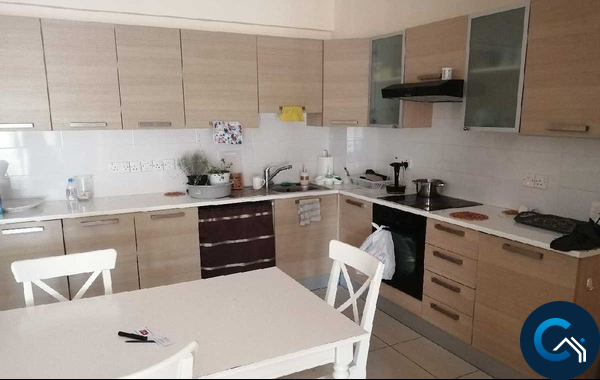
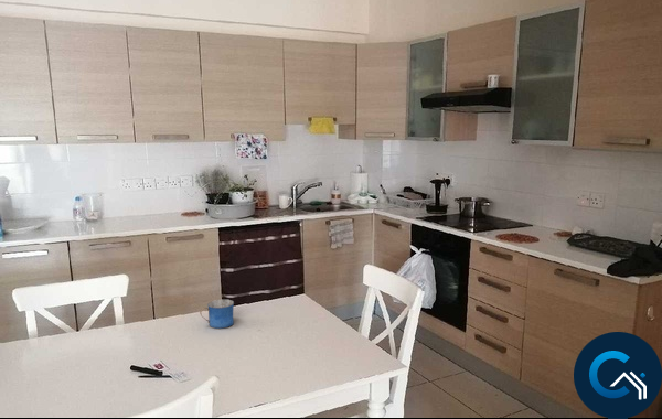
+ mug (217, 313)
